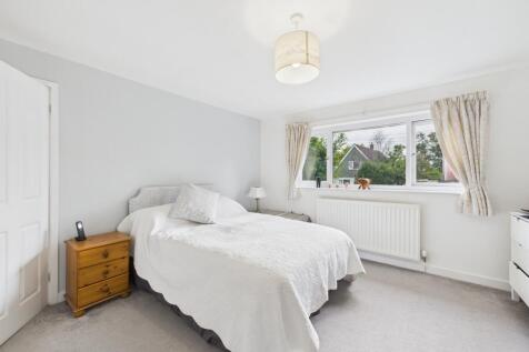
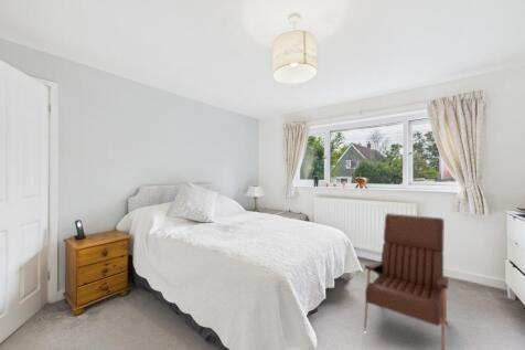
+ armchair (407, 272)
